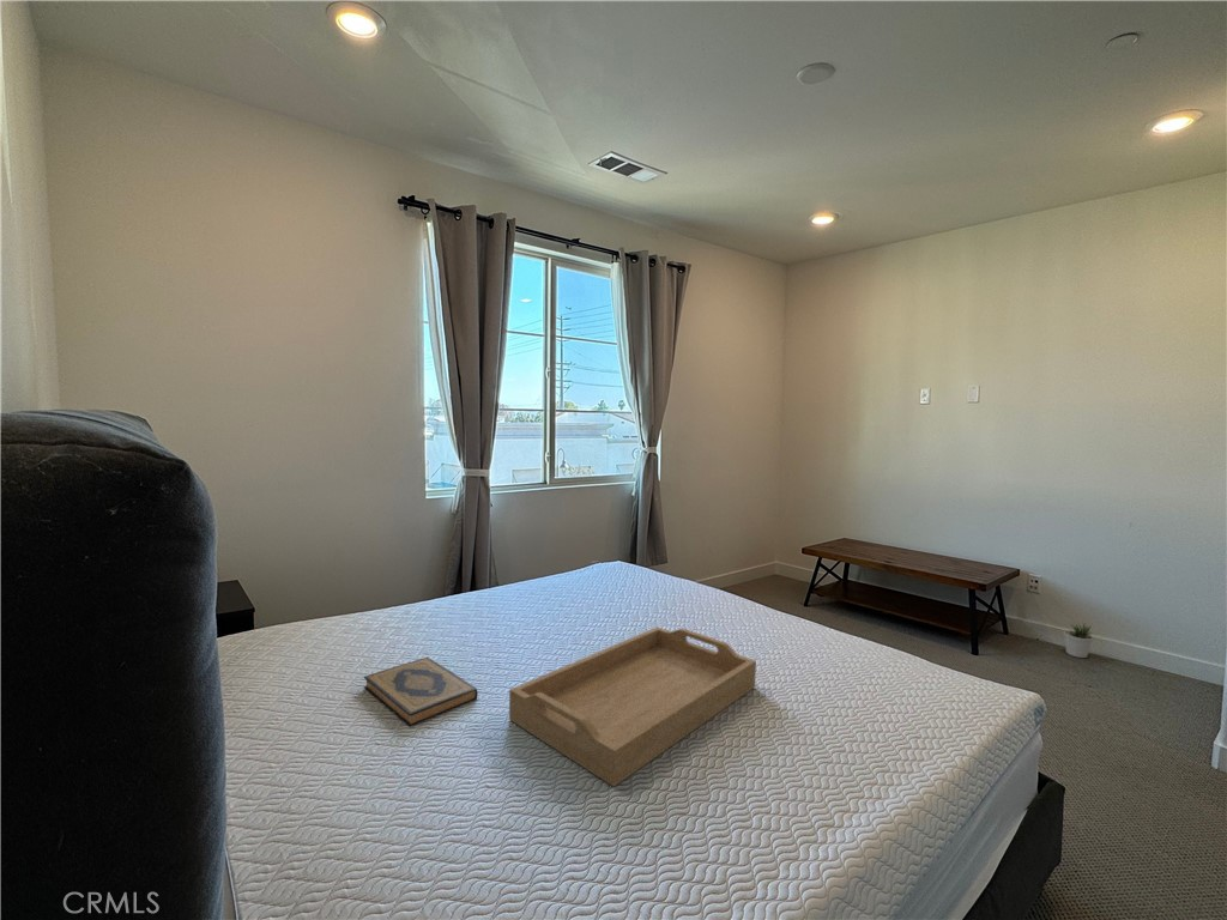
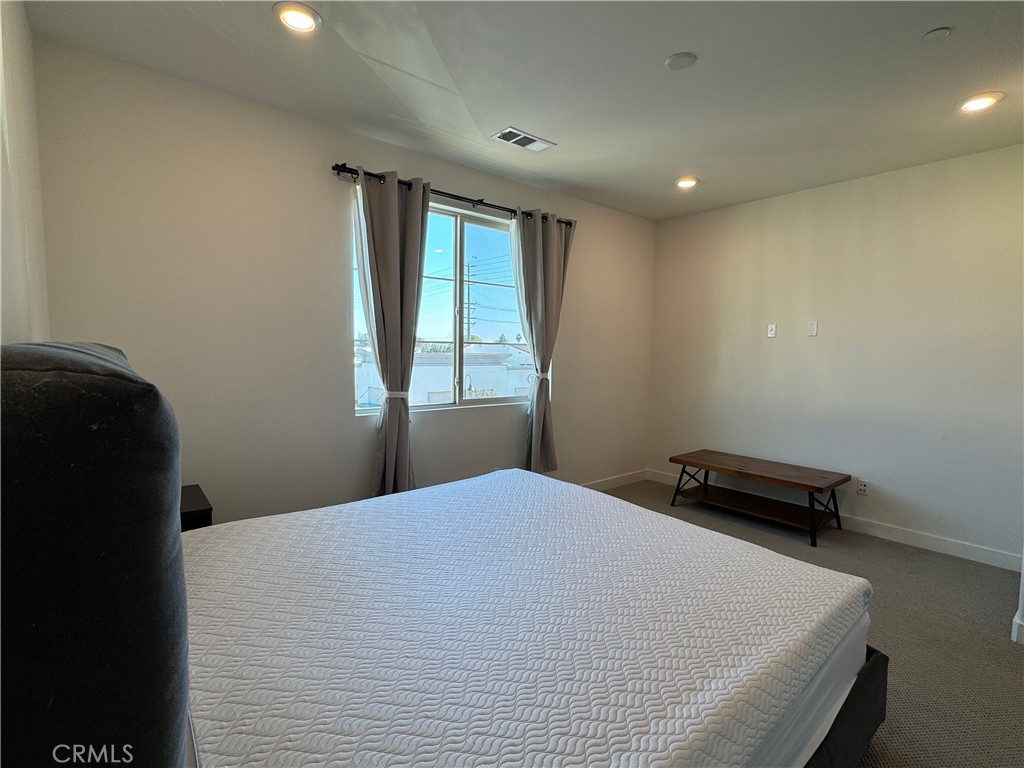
- hardback book (419, 688)
- potted plant (1077, 637)
- serving tray (640, 684)
